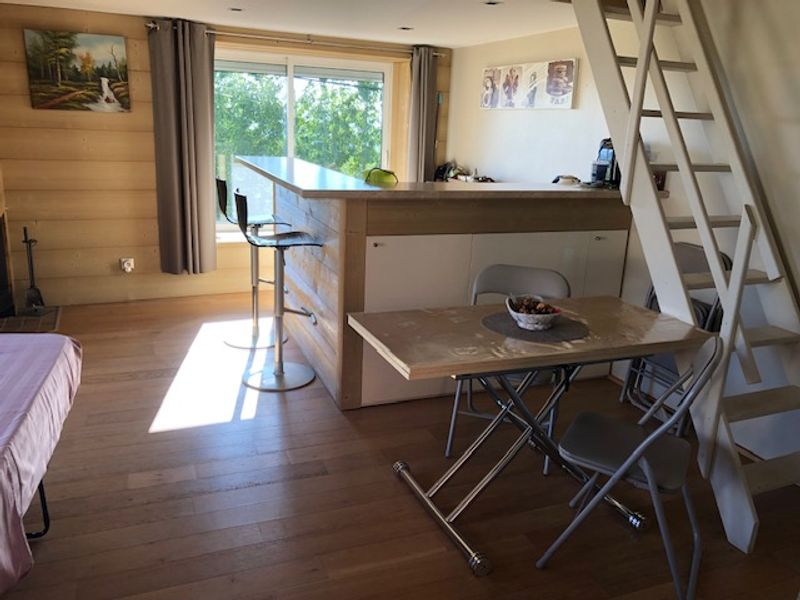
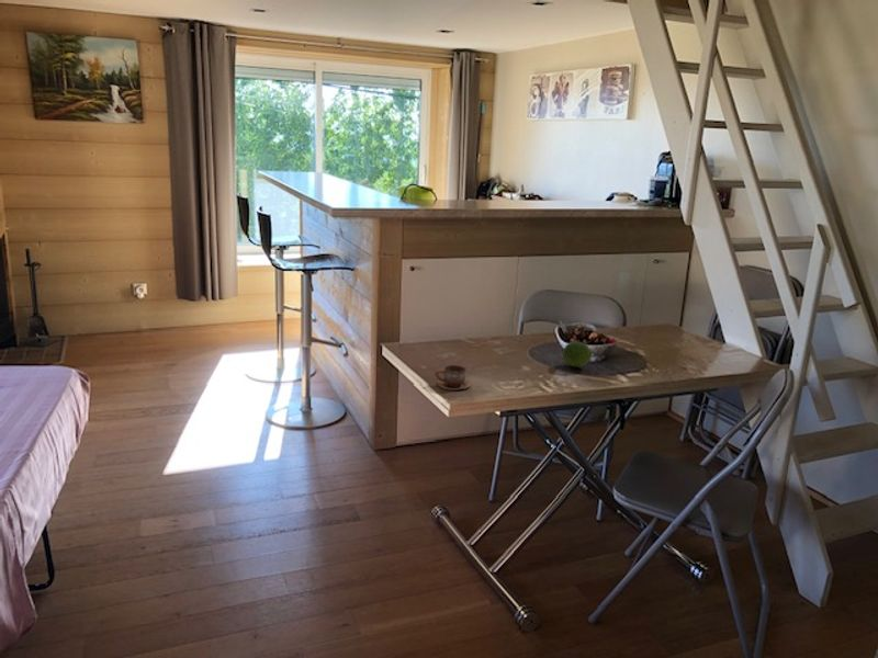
+ cup (452, 377)
+ fruit (576, 354)
